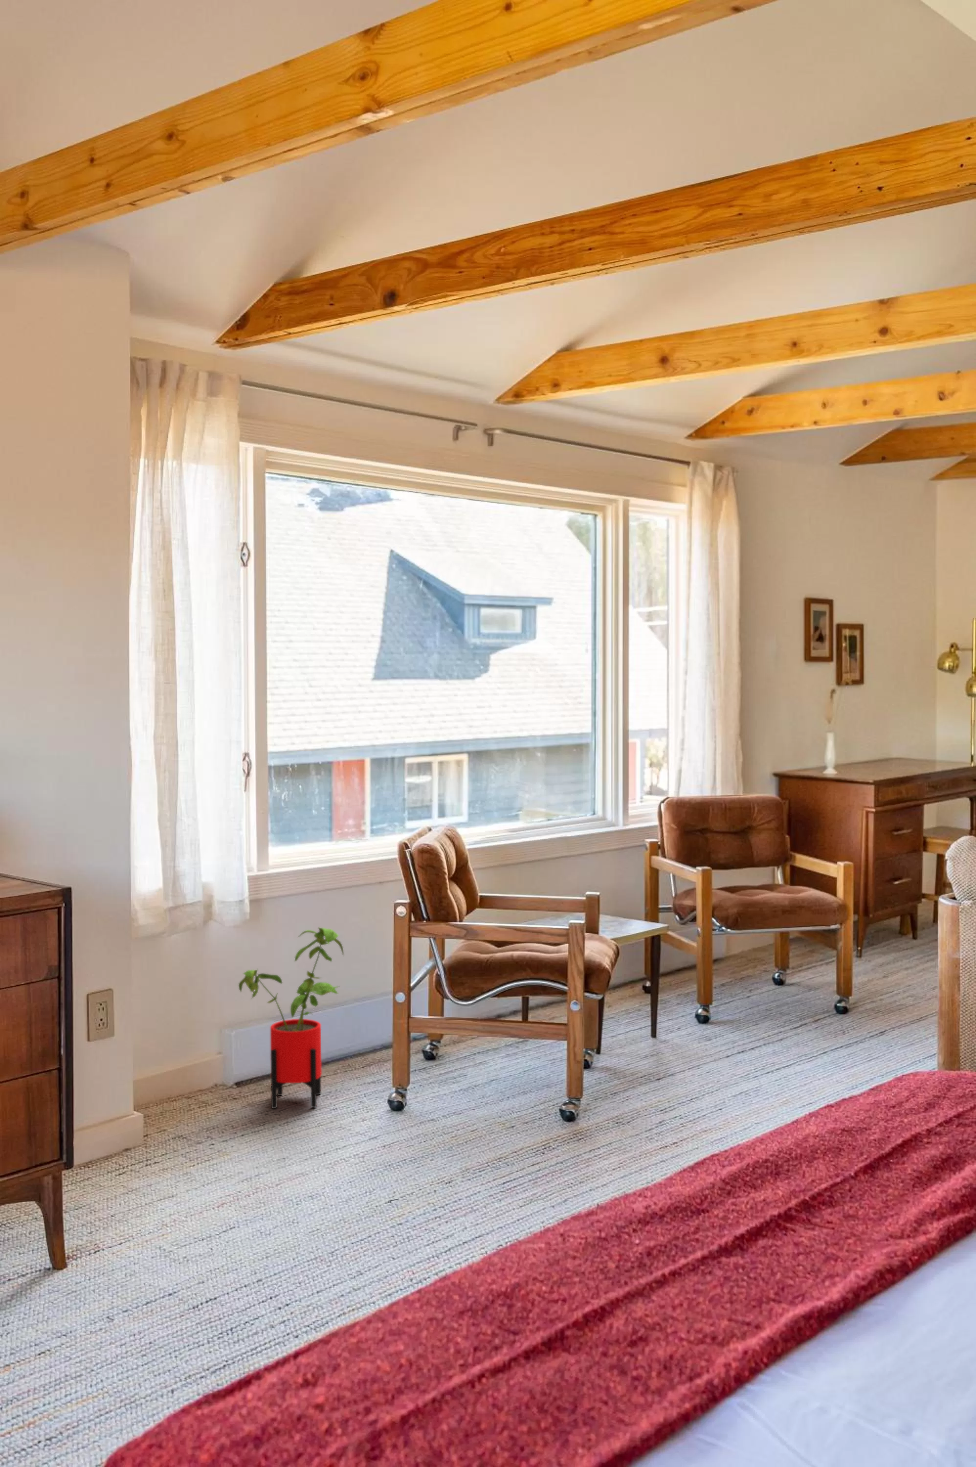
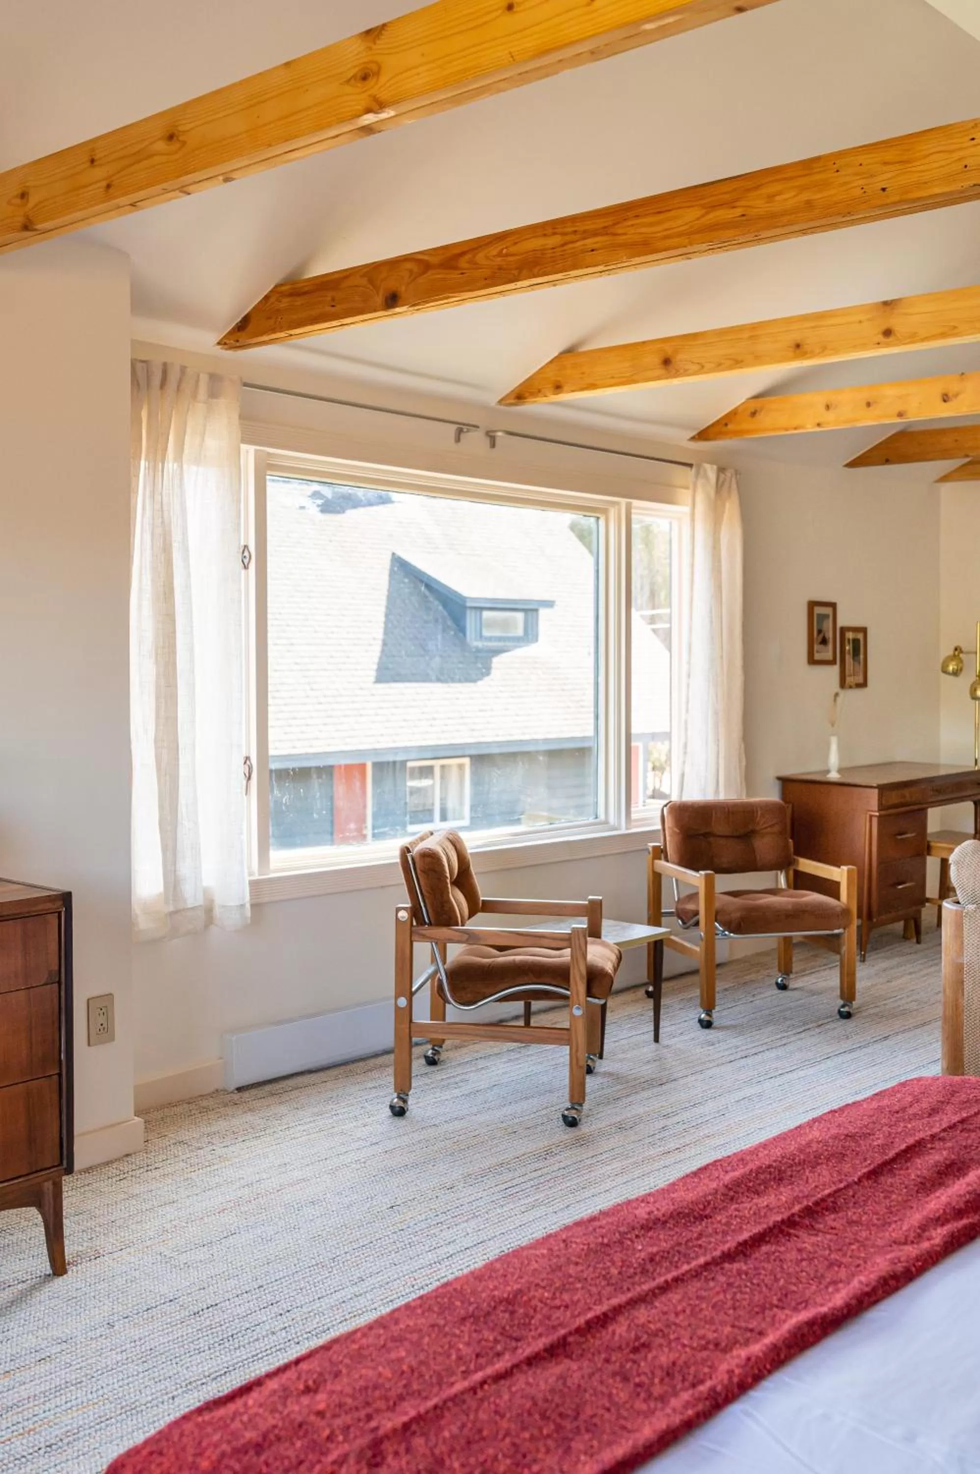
- house plant (303, 1015)
